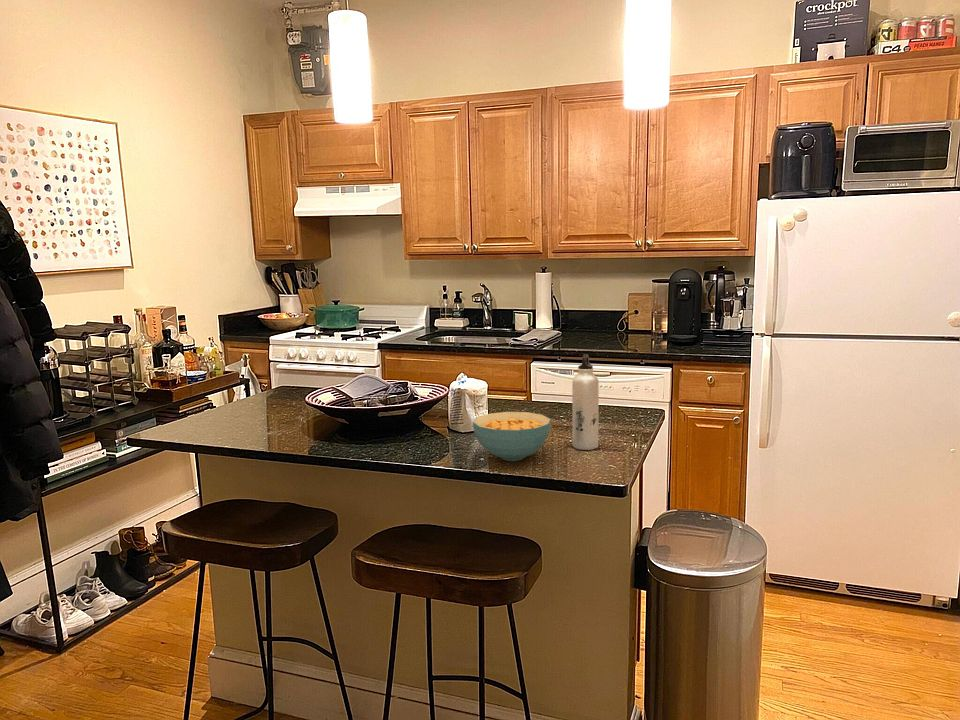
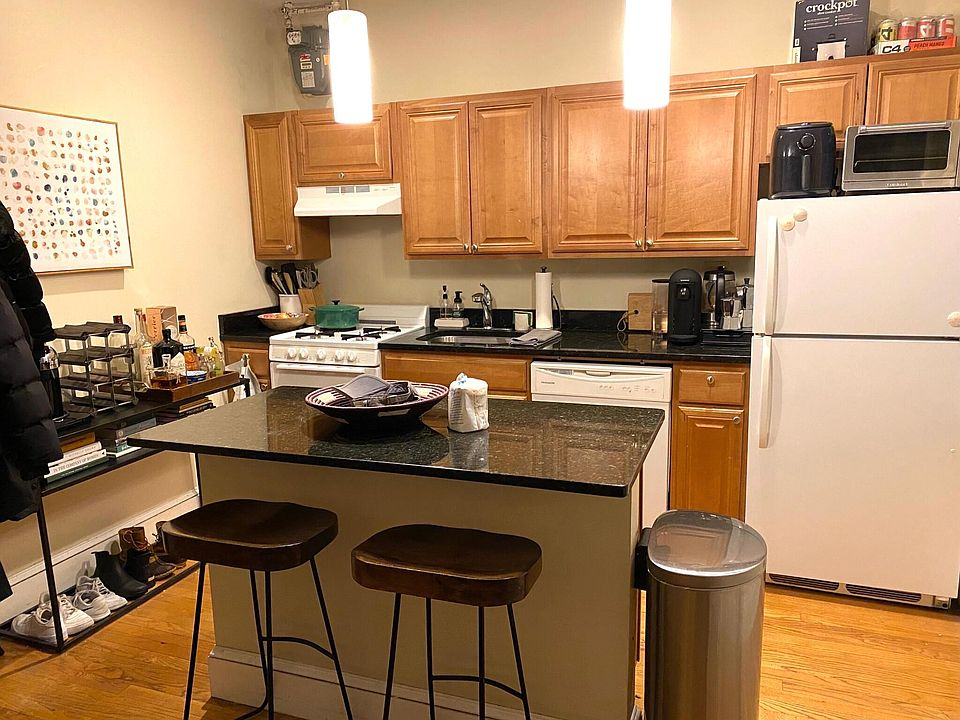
- water bottle (585, 401)
- cereal bowl (512, 439)
